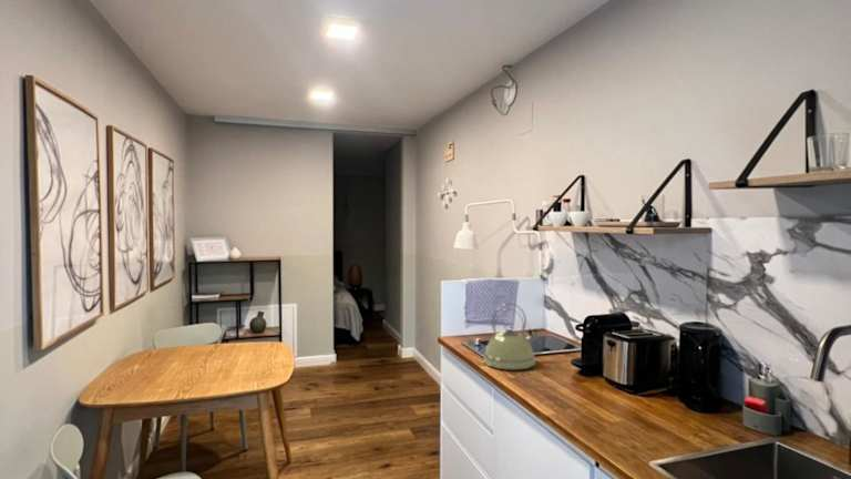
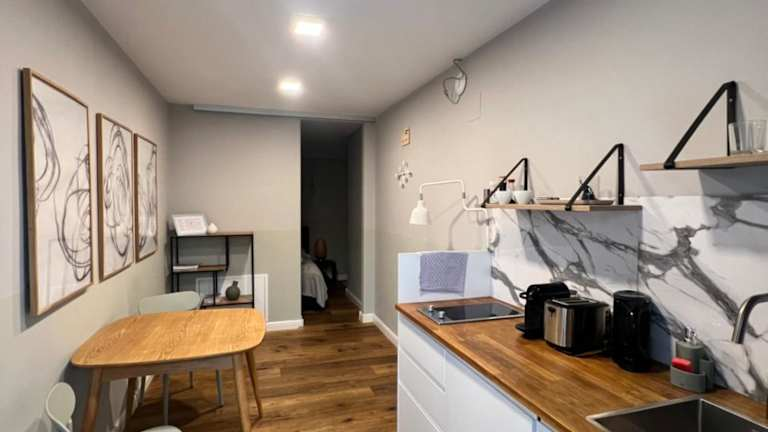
- kettle (512, 332)
